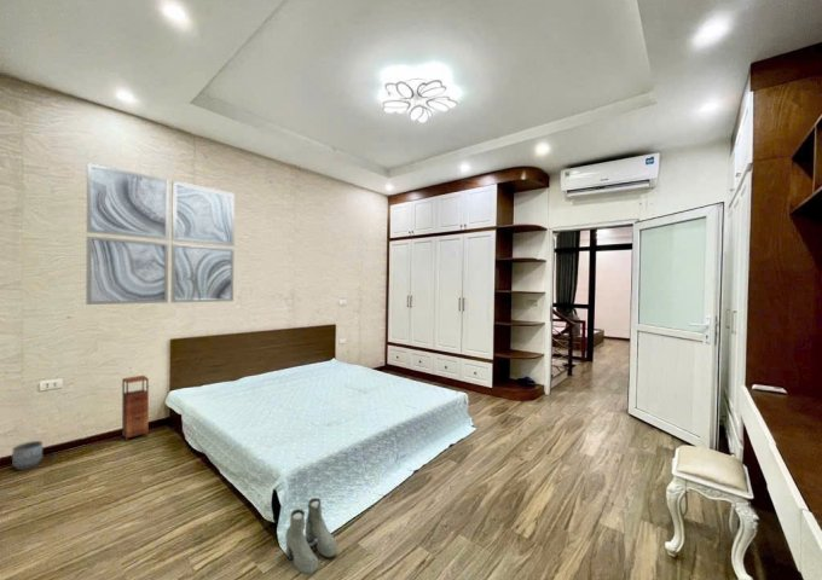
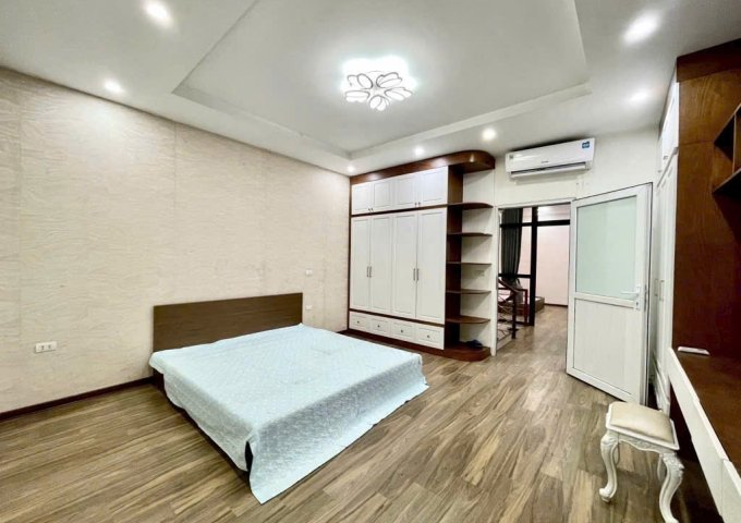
- boots (311, 532)
- storage cabinet (135, 407)
- planter (28, 456)
- wall art (172, 239)
